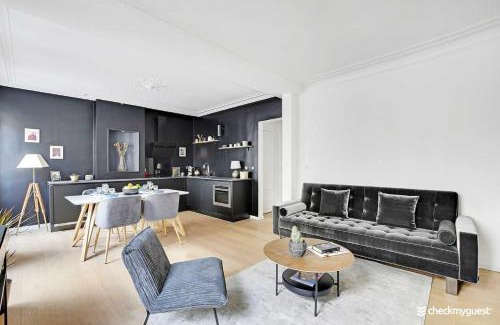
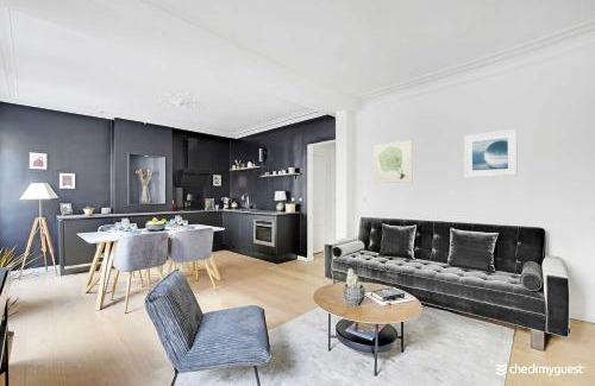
+ wall art (392, 163)
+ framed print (489, 154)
